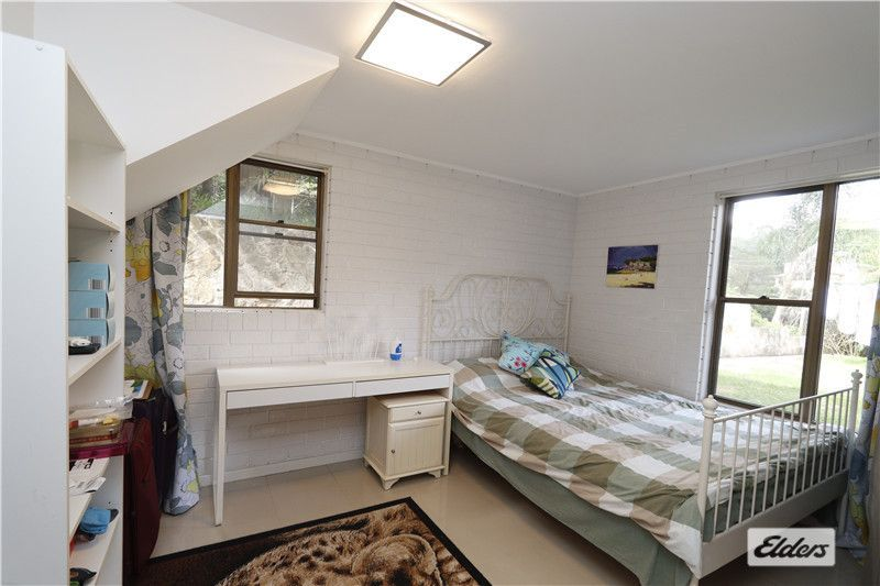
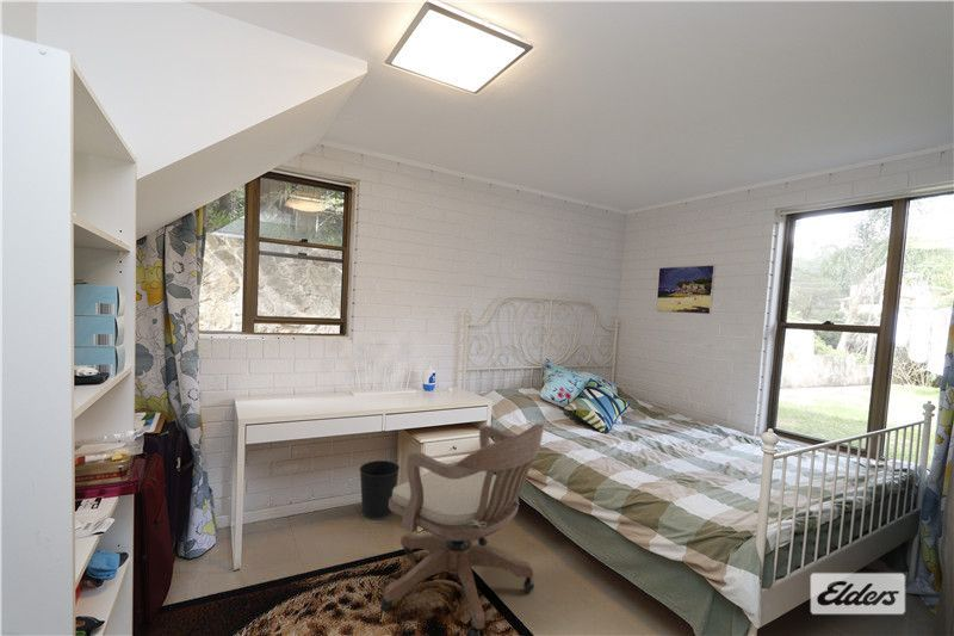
+ wastebasket (378, 489)
+ chair (461, 499)
